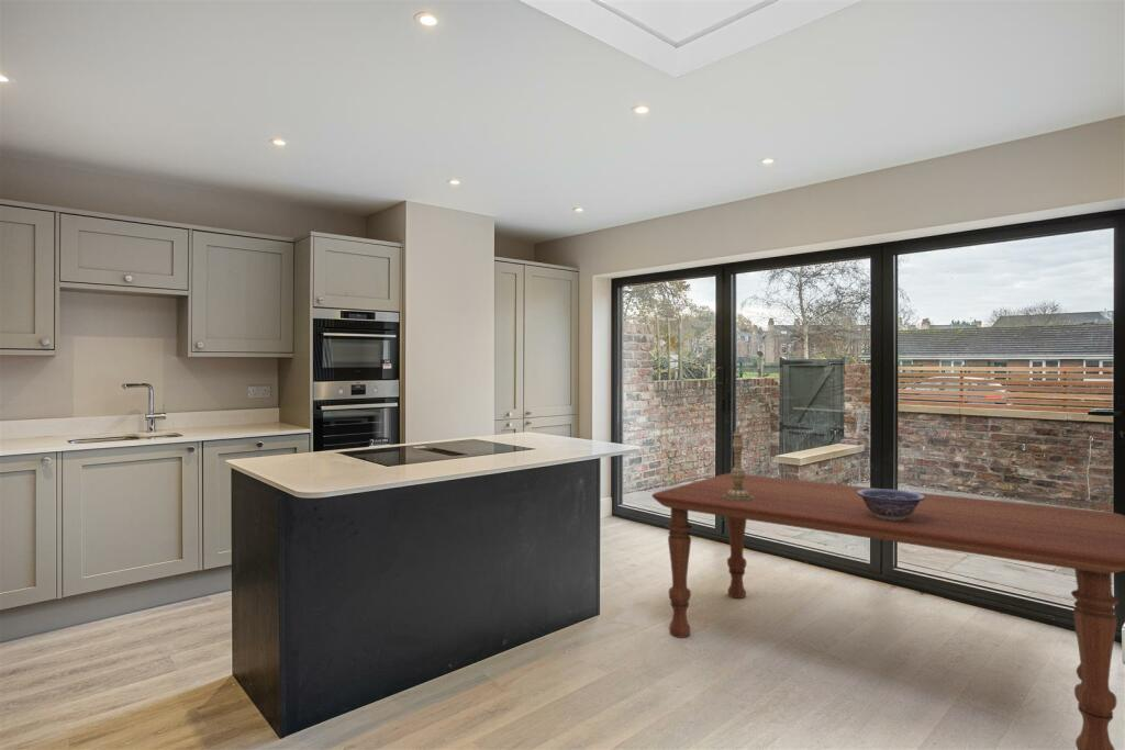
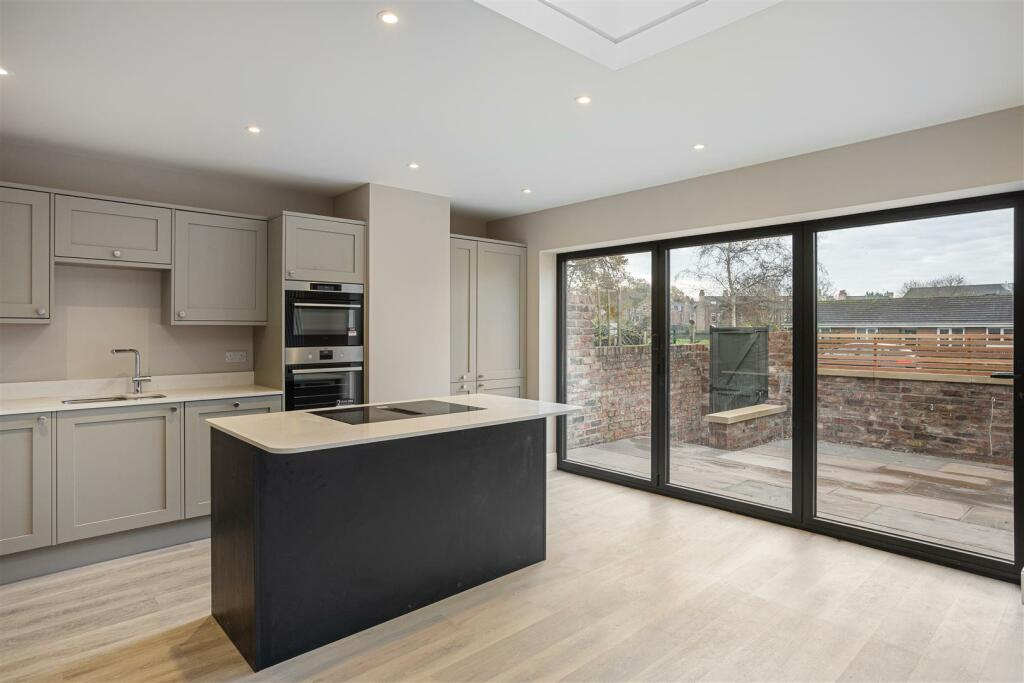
- dining table (873, 538)
- decorative bowl (890, 505)
- candlestick (737, 460)
